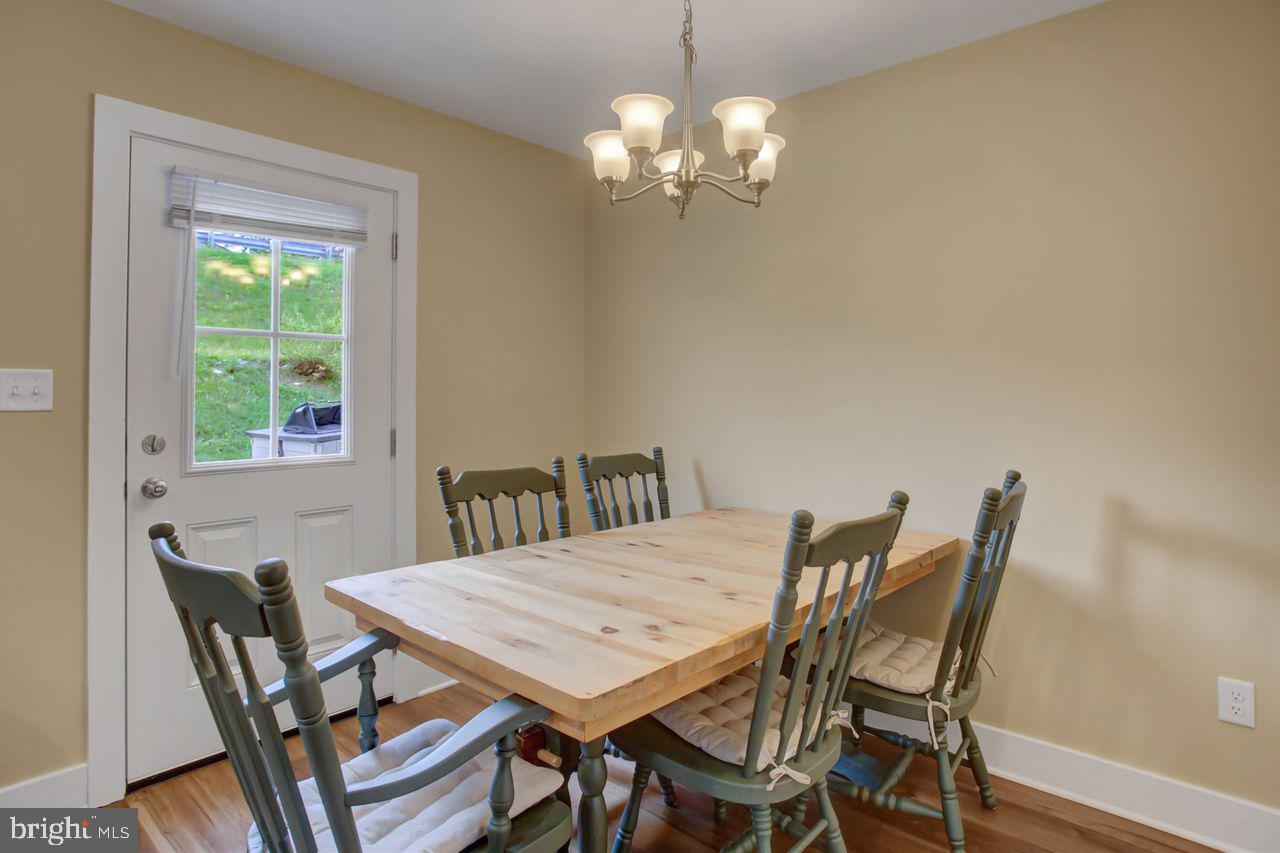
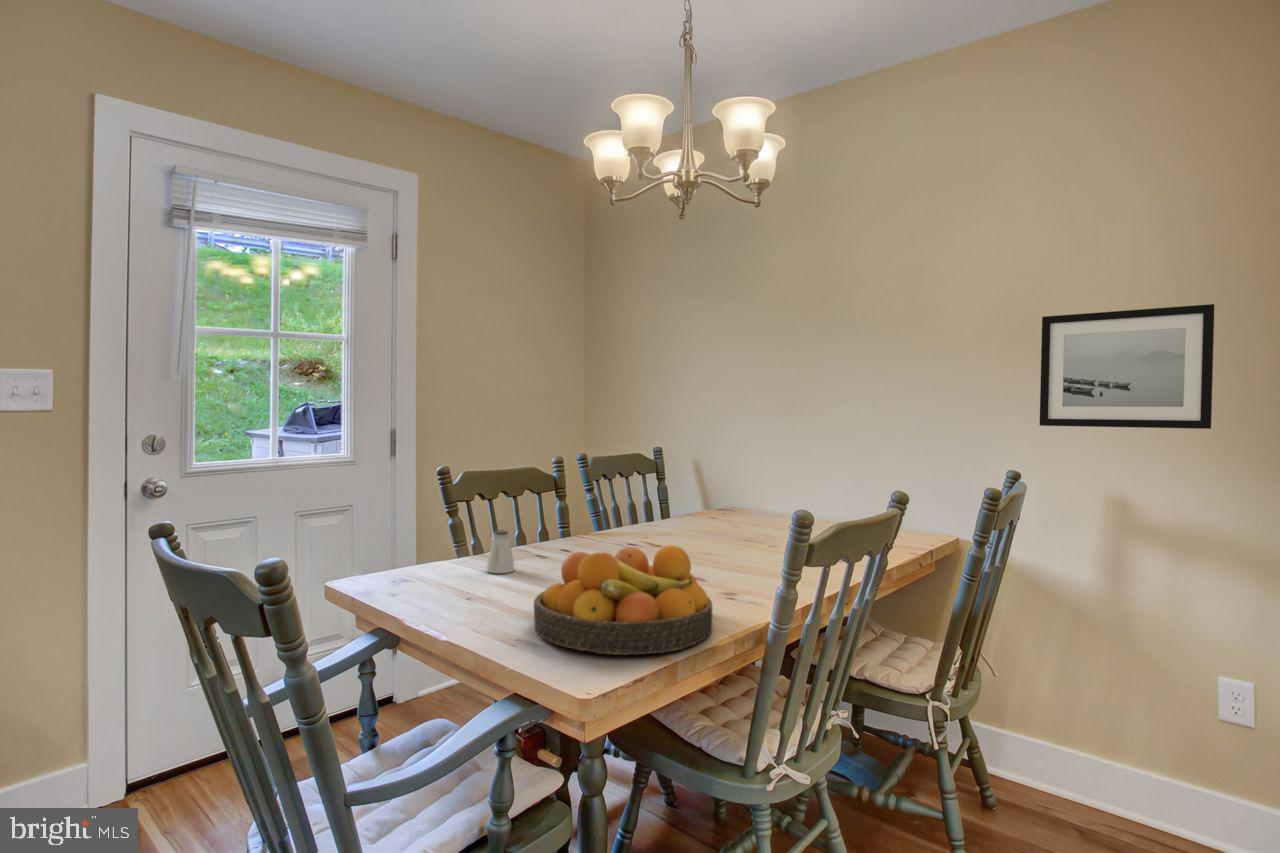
+ fruit bowl (624, 586)
+ saltshaker (500, 550)
+ wall art (1121, 369)
